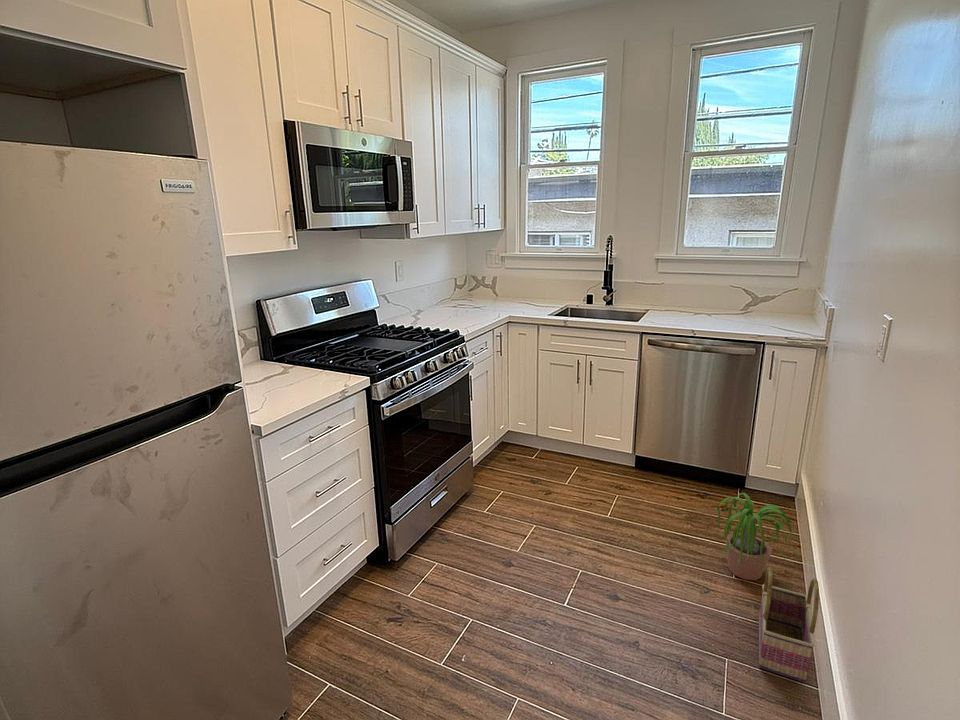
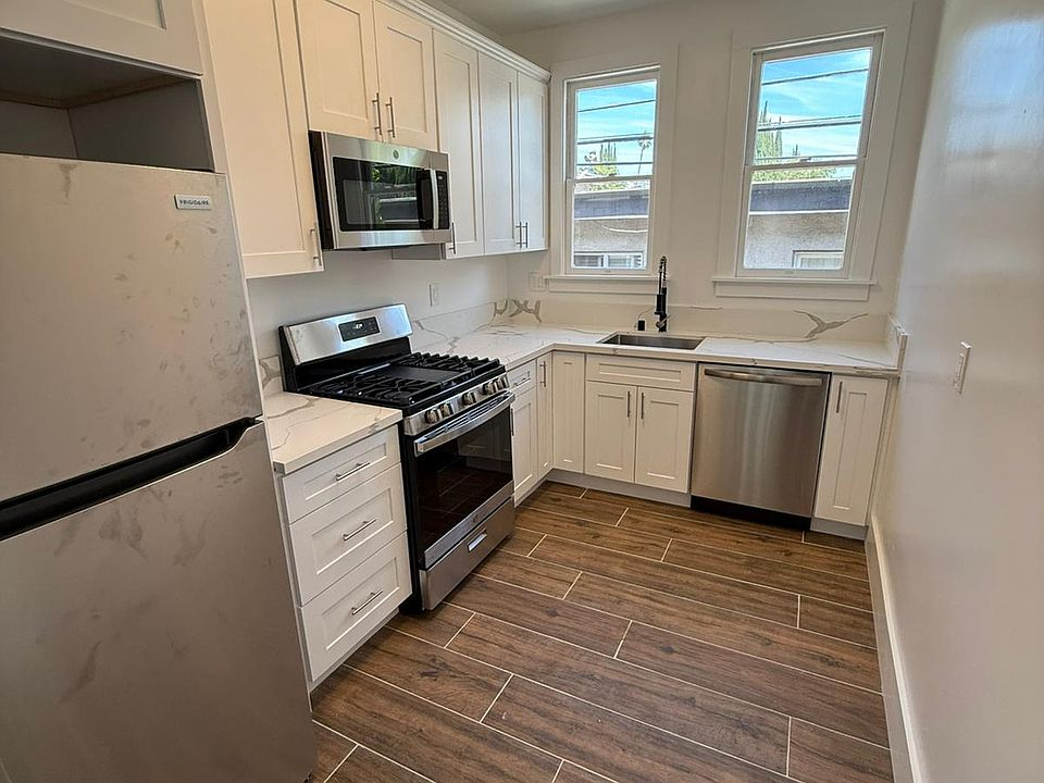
- potted plant (757, 542)
- basket (786, 613)
